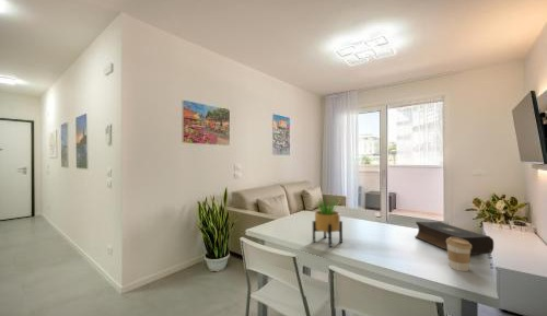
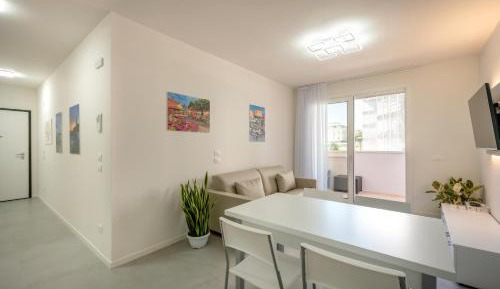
- book (450, 236)
- potted plant (327, 216)
- coffee cup (458, 253)
